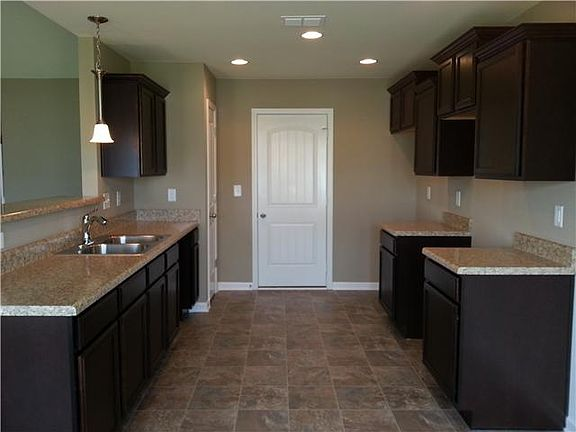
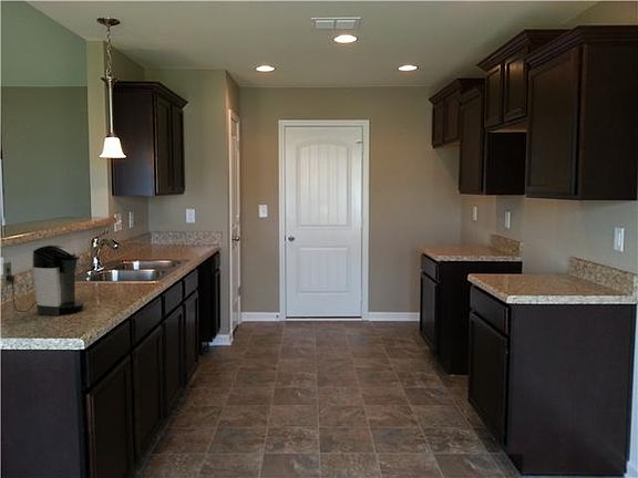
+ coffee maker (50, 280)
